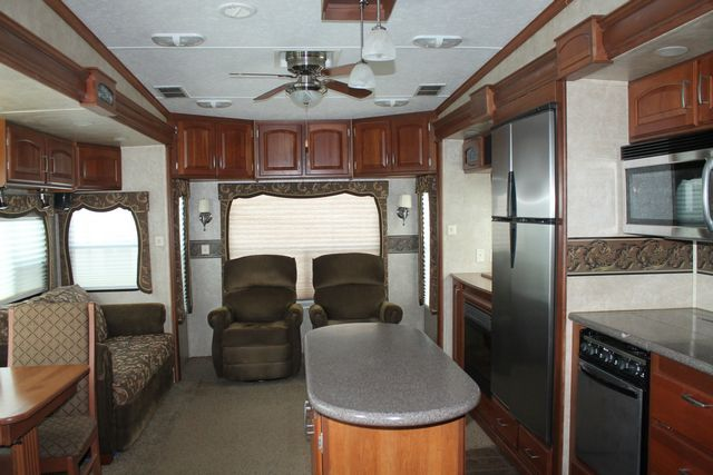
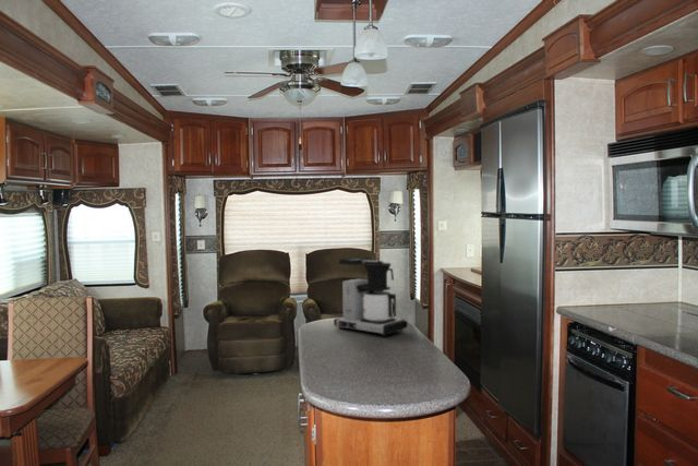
+ coffee maker (370, 295)
